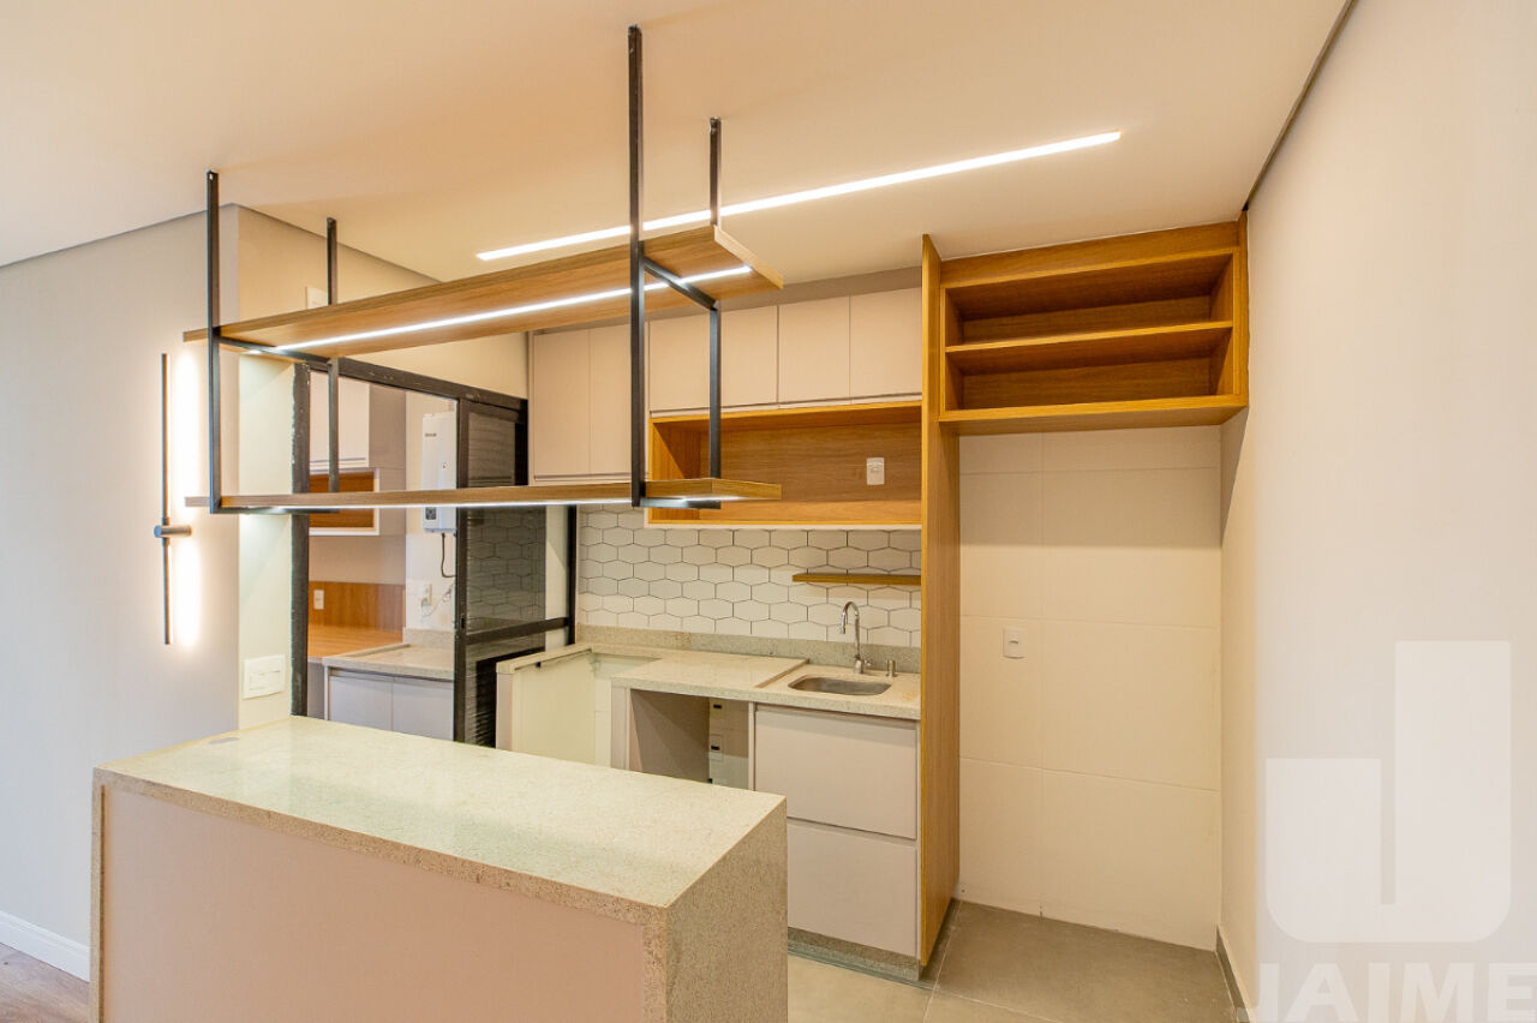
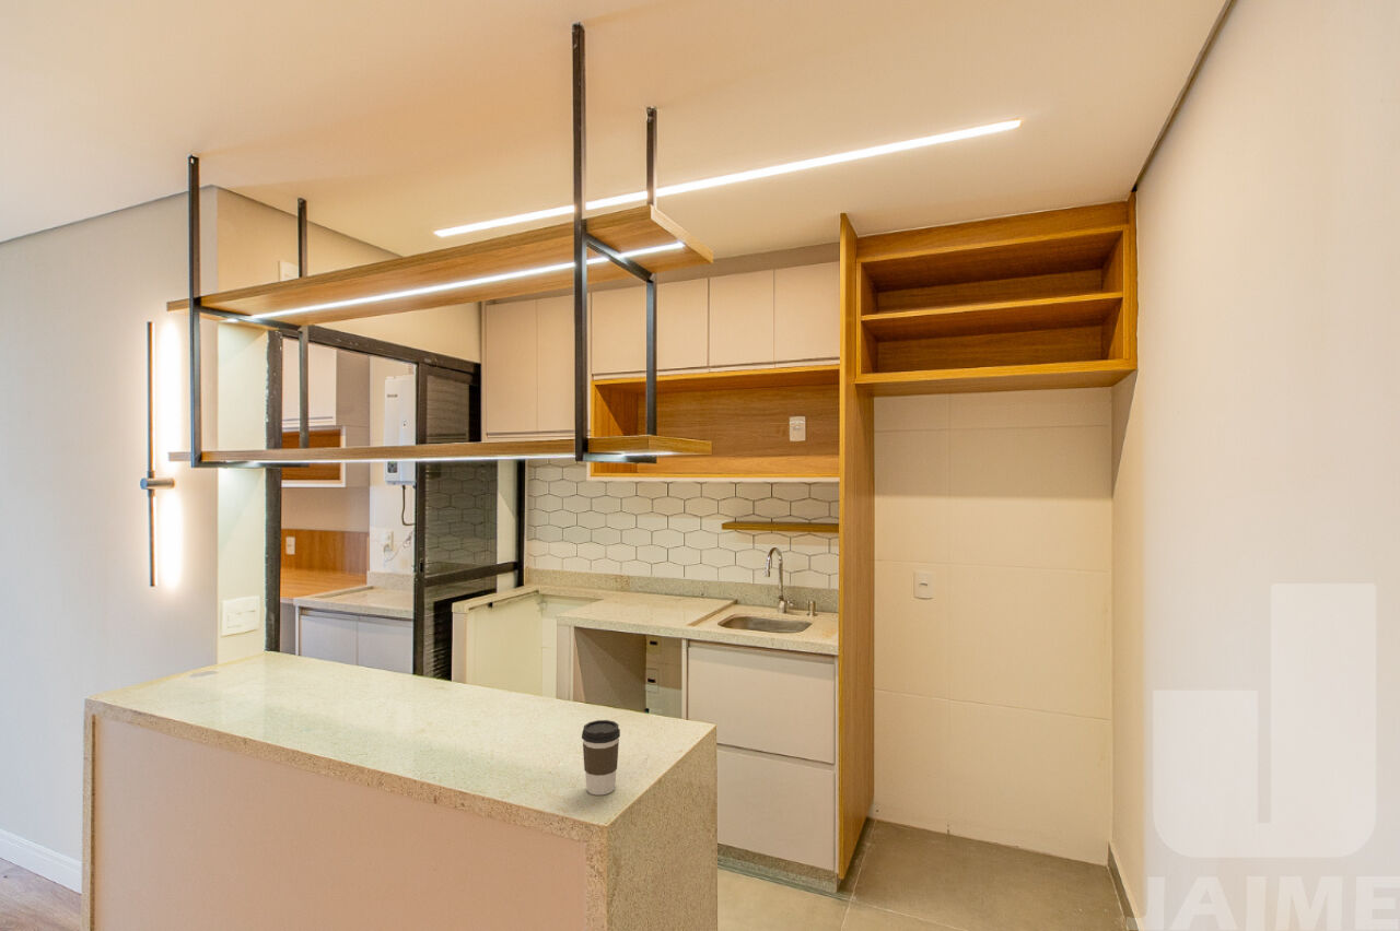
+ coffee cup (600, 757)
